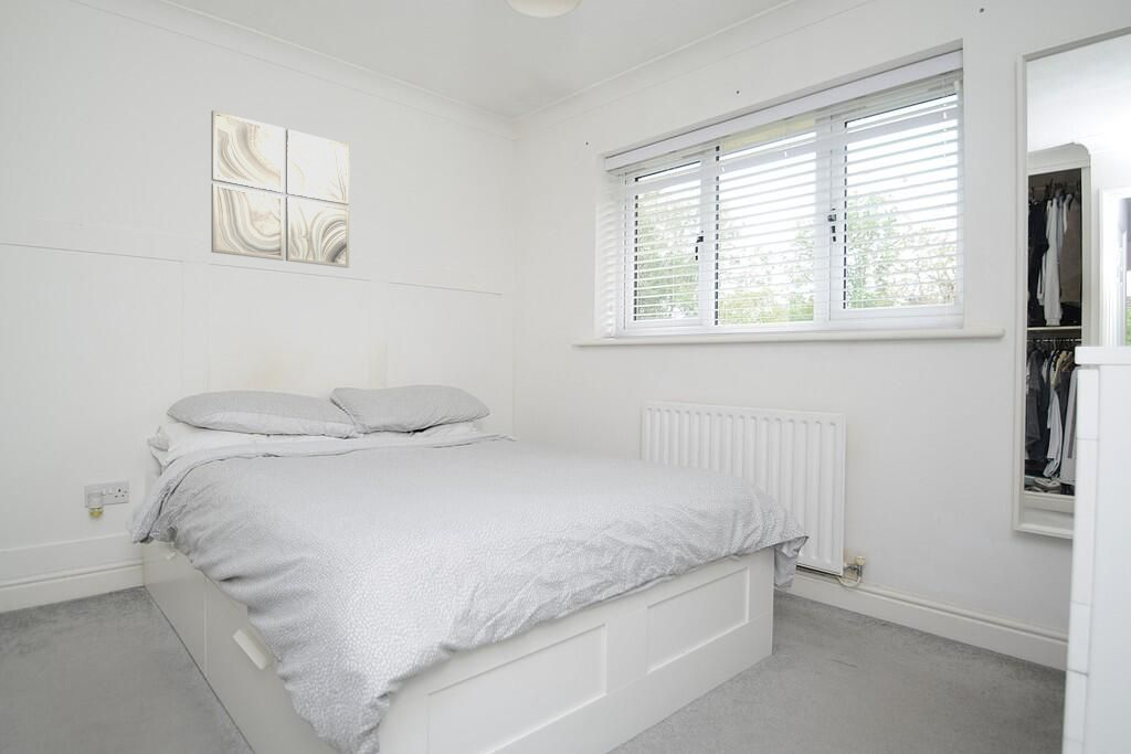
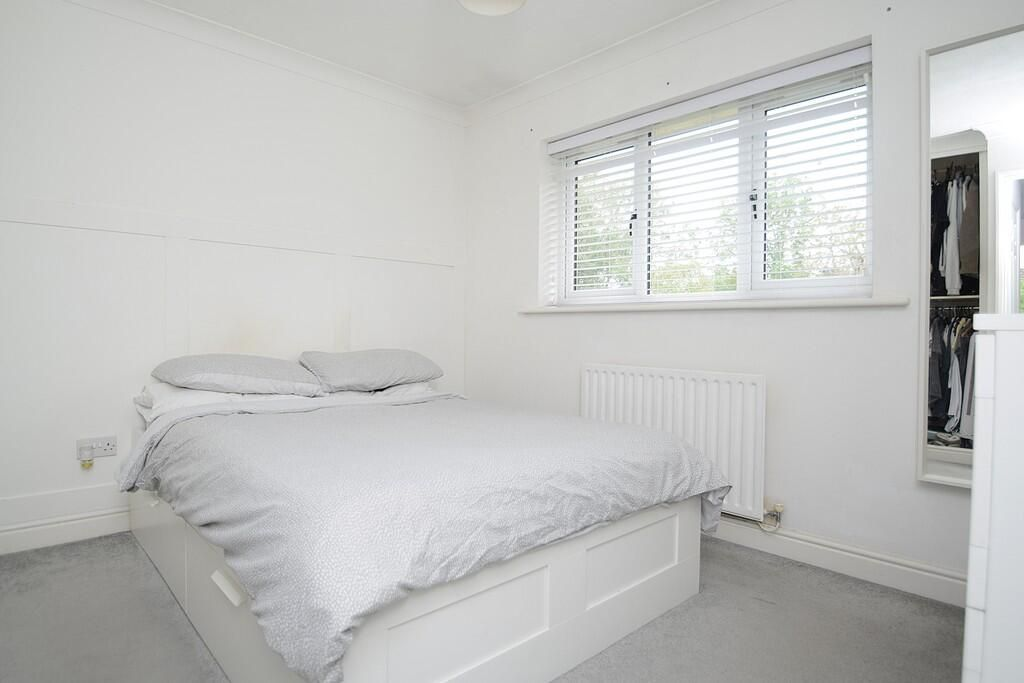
- wall art (283, 195)
